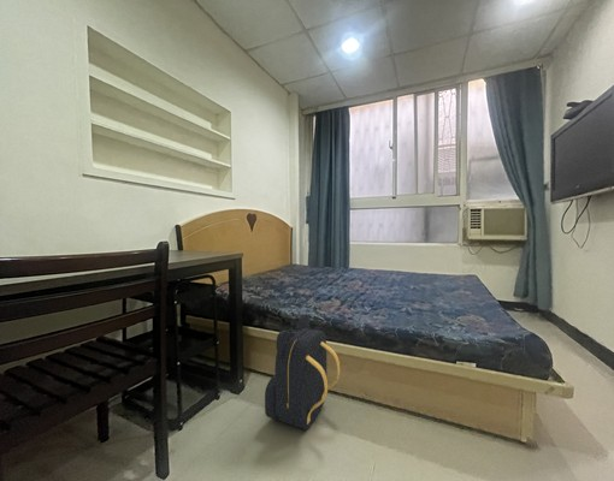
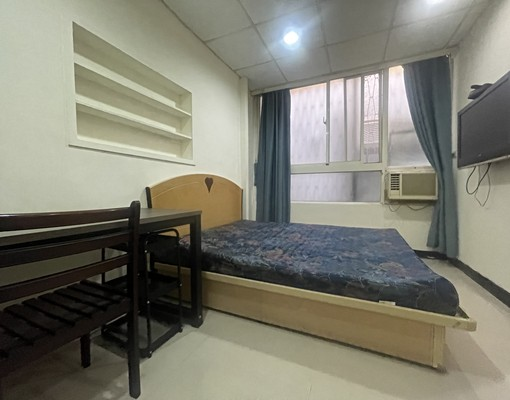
- backpack (305, 369)
